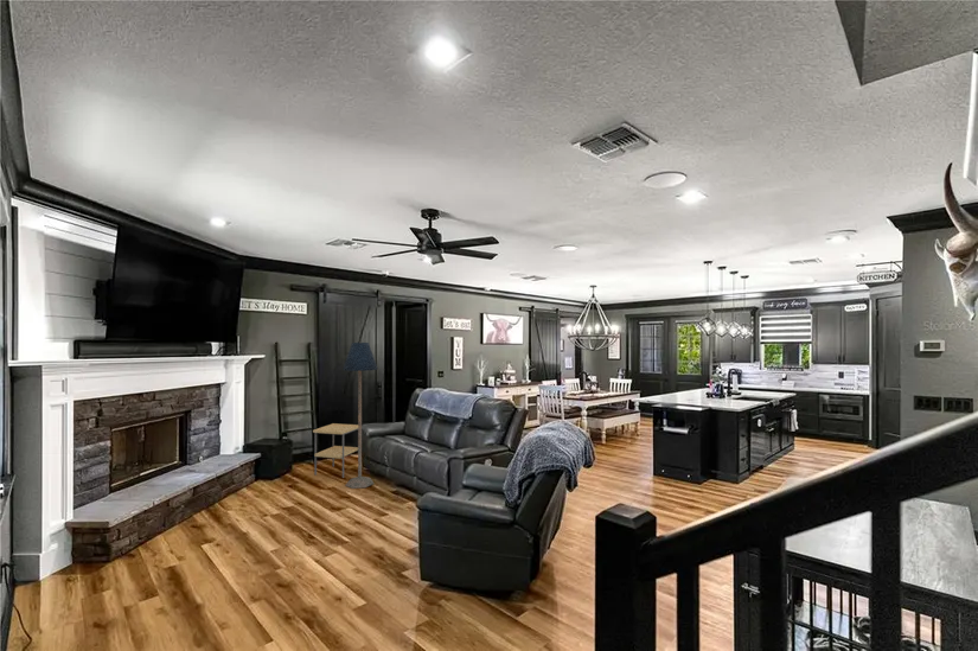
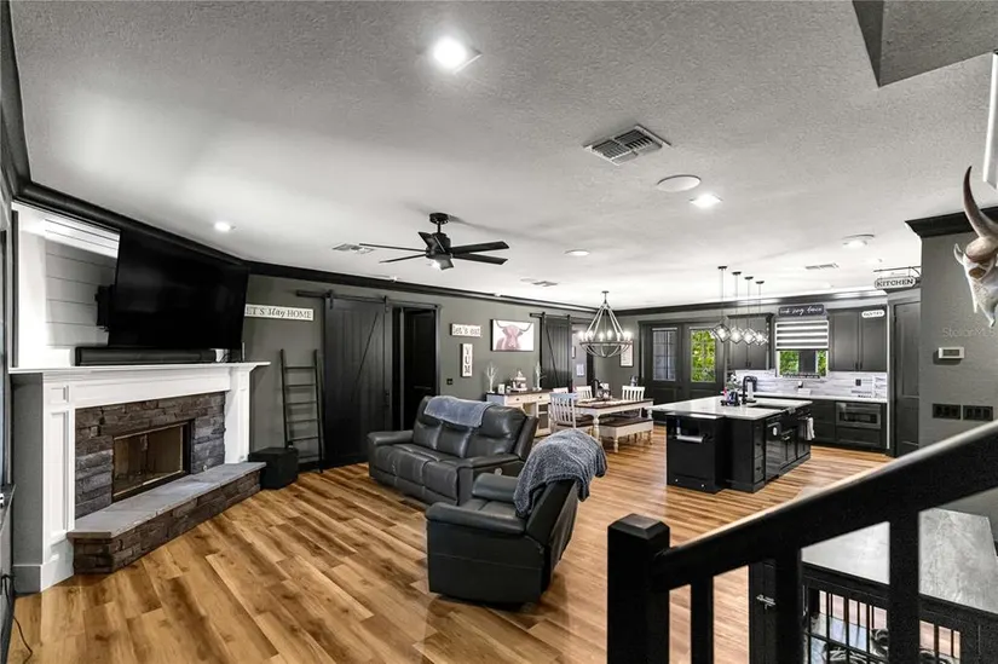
- floor lamp (359, 413)
- side table (337, 449)
